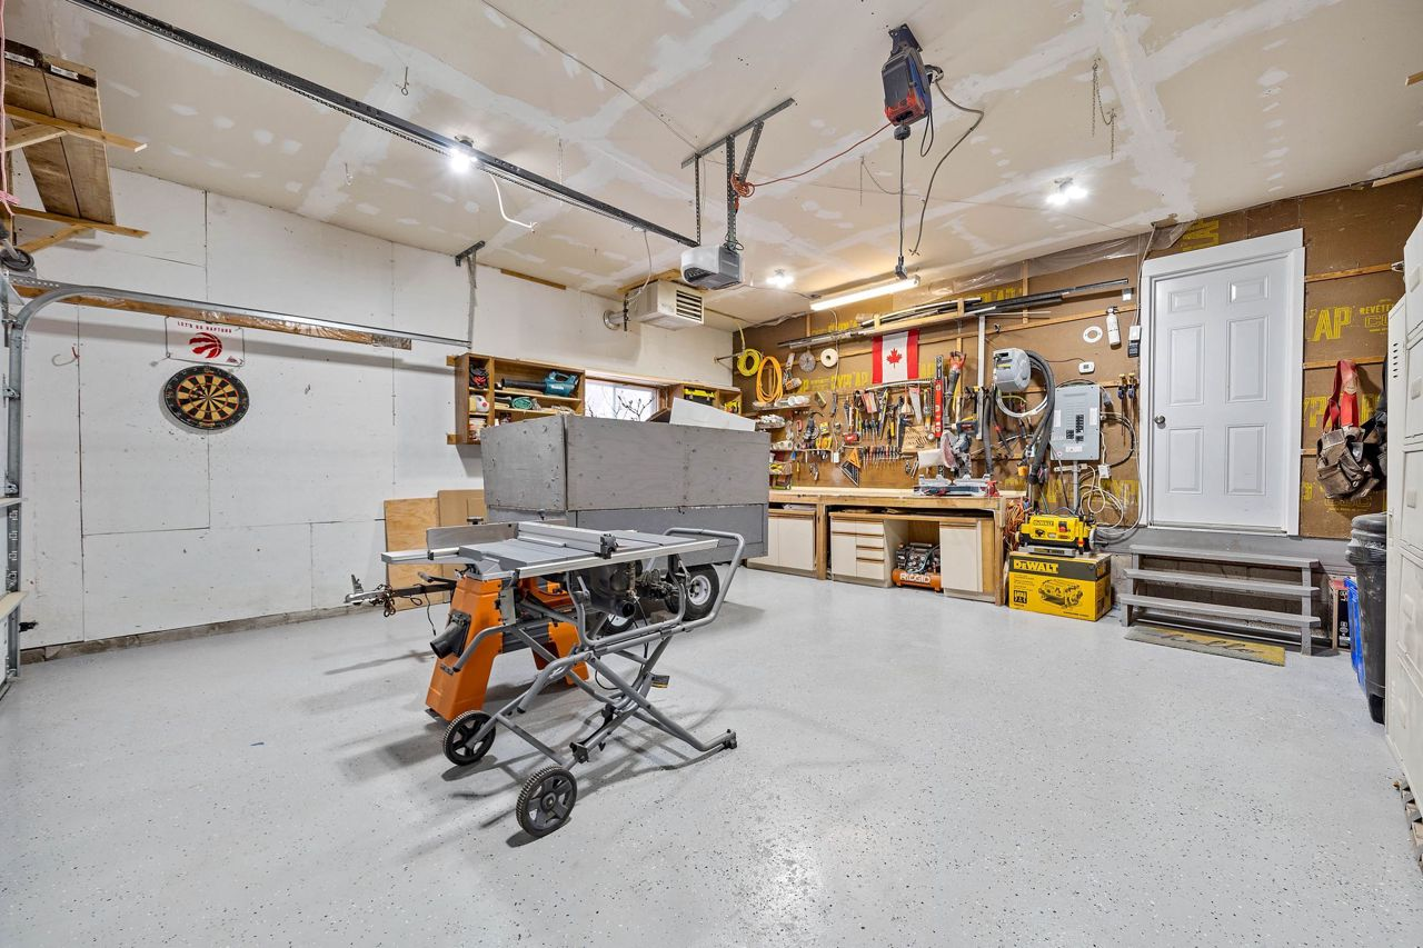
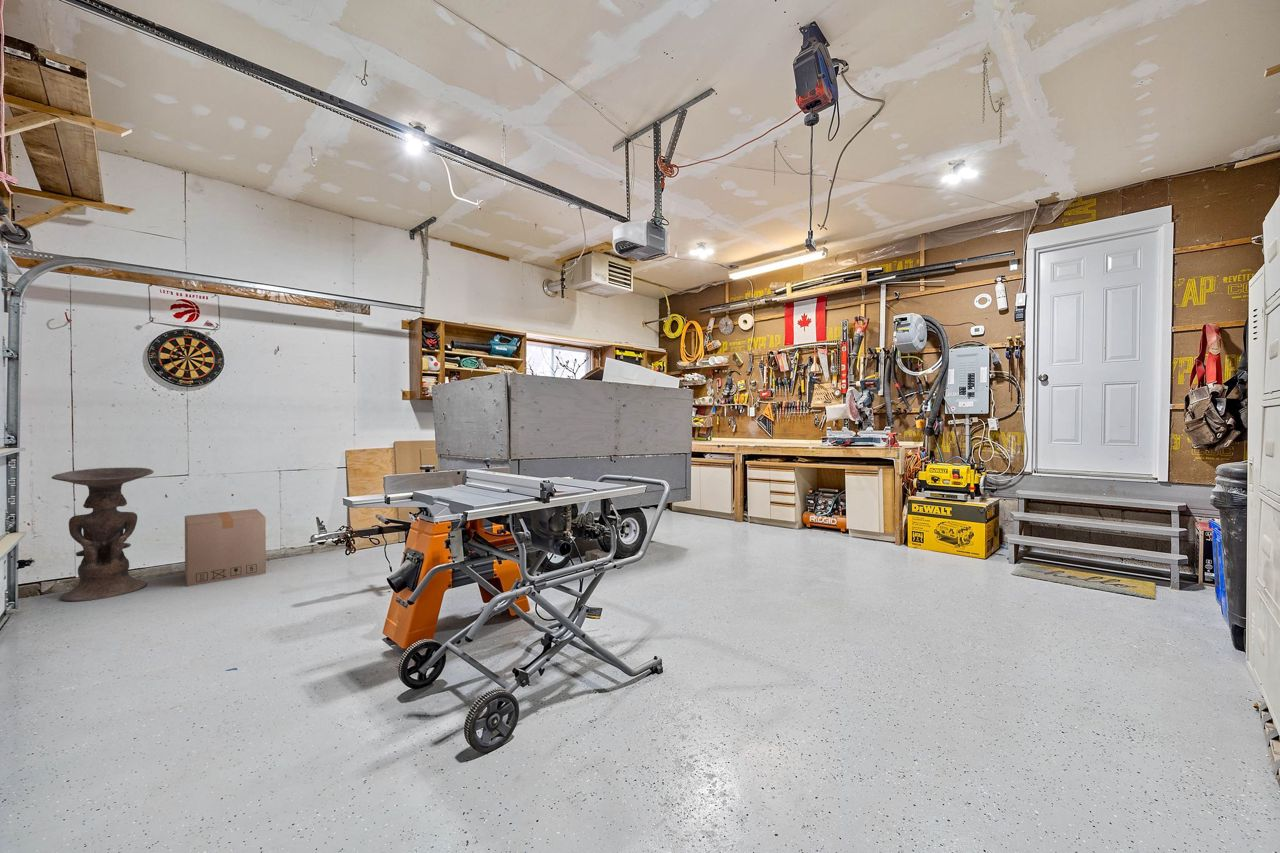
+ pedestal table (105, 531)
+ cardboard box (225, 544)
